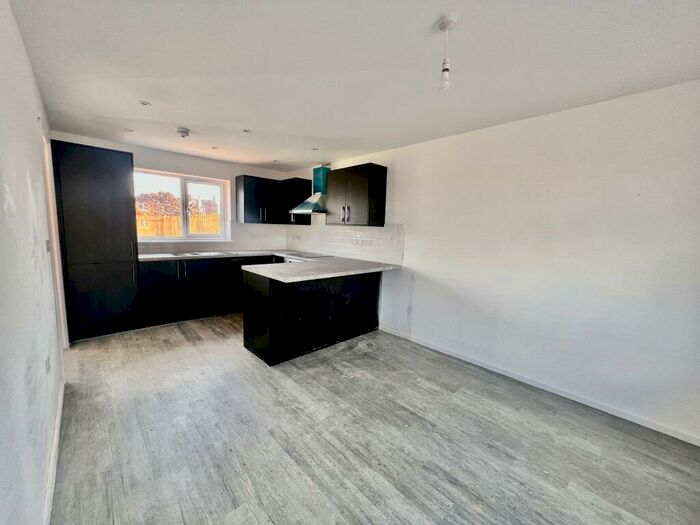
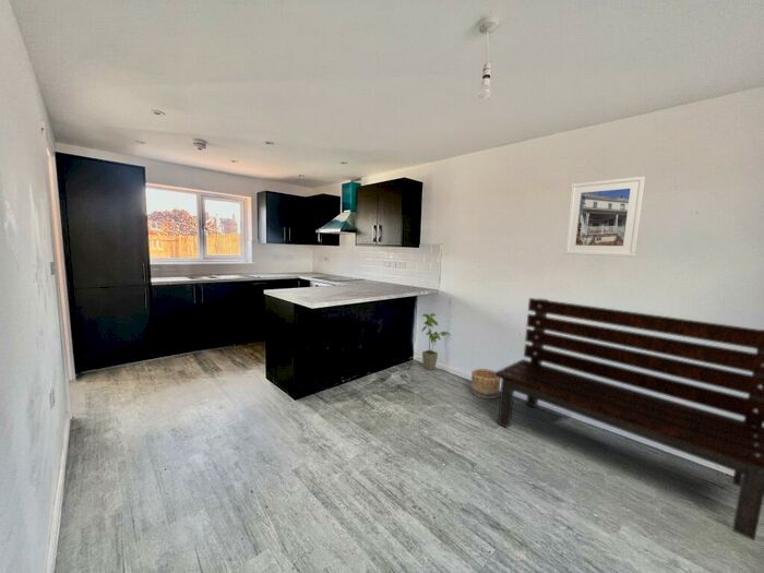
+ basket (485, 383)
+ bench (616, 385)
+ house plant (432, 342)
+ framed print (601, 218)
